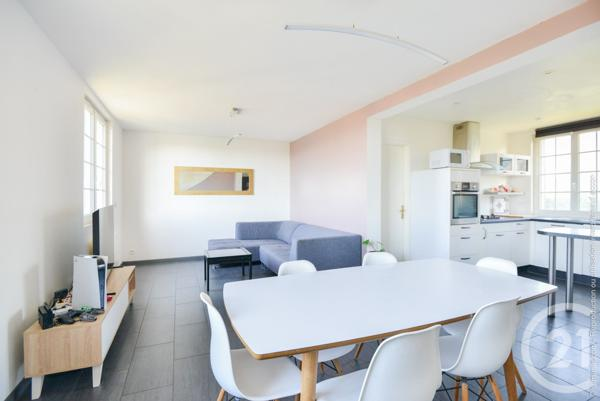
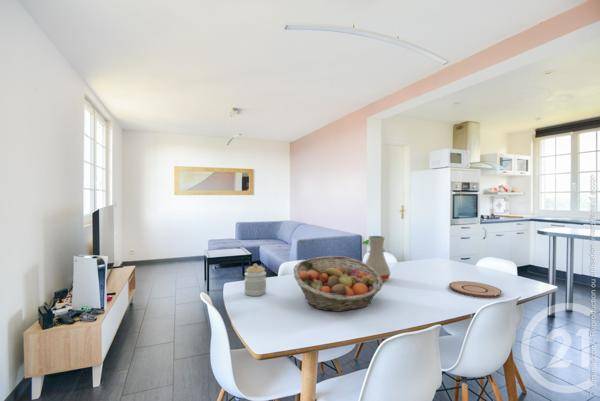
+ plate (474, 288)
+ fruit basket (337, 281)
+ vase (376, 258)
+ jar (255, 278)
